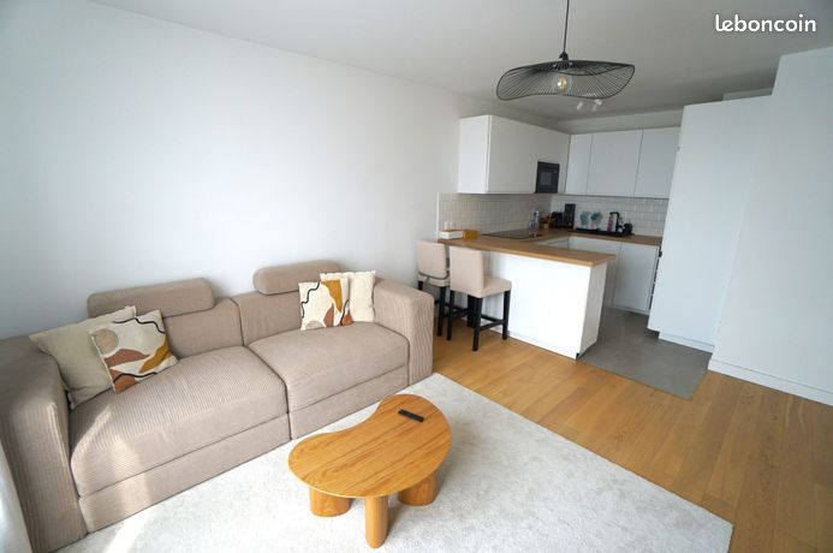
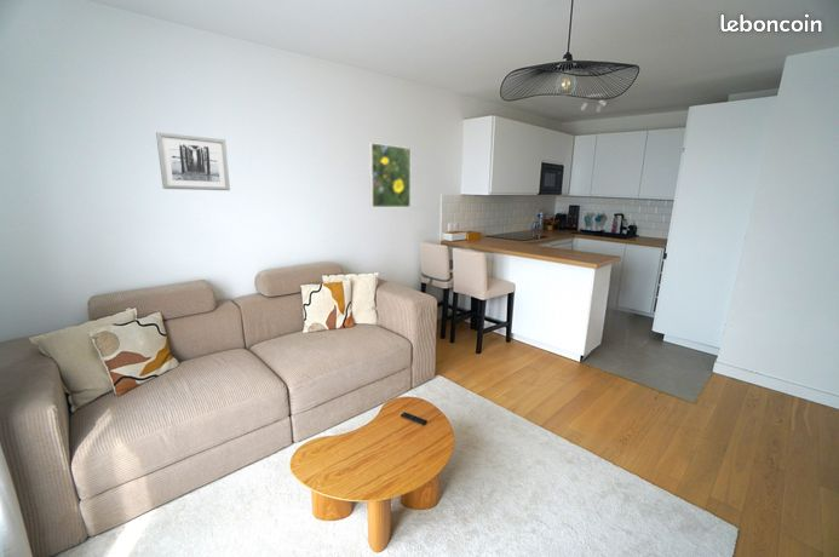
+ wall art (195, 162)
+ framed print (390, 177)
